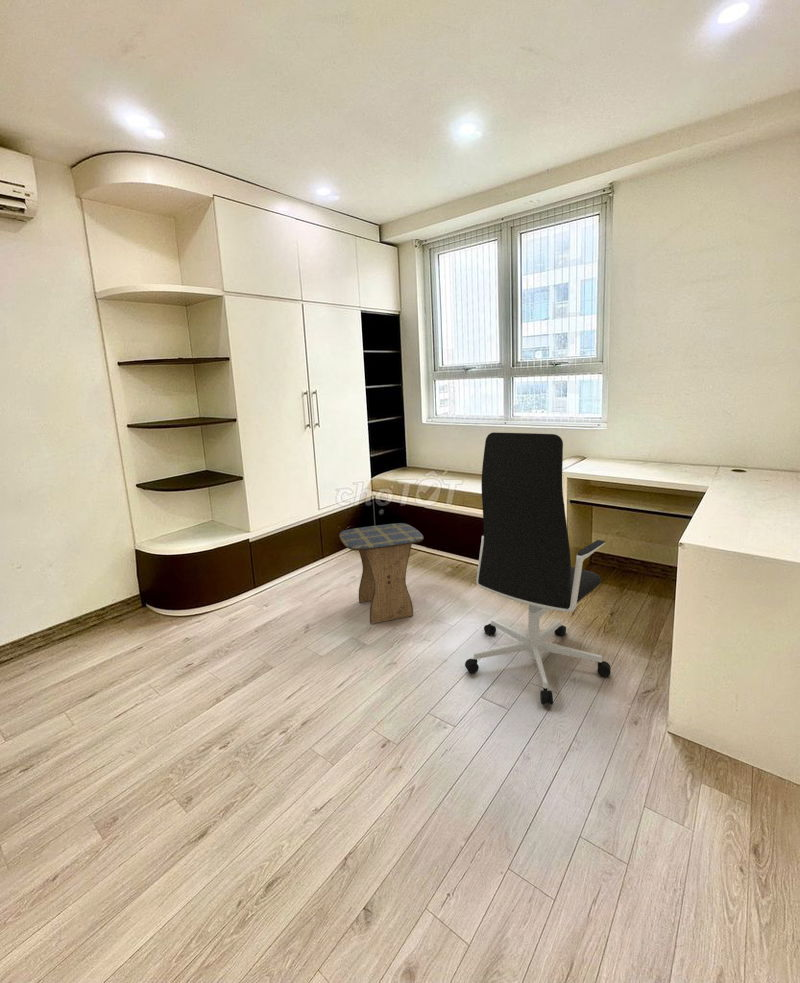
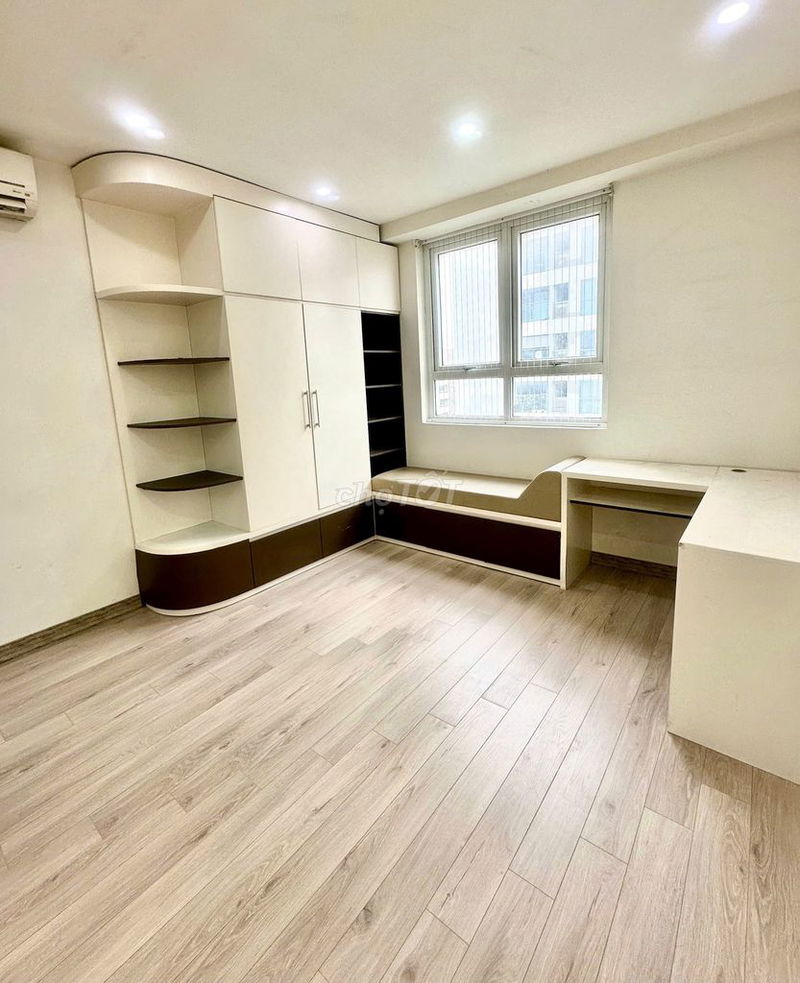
- stool (382, 571)
- office chair (537, 550)
